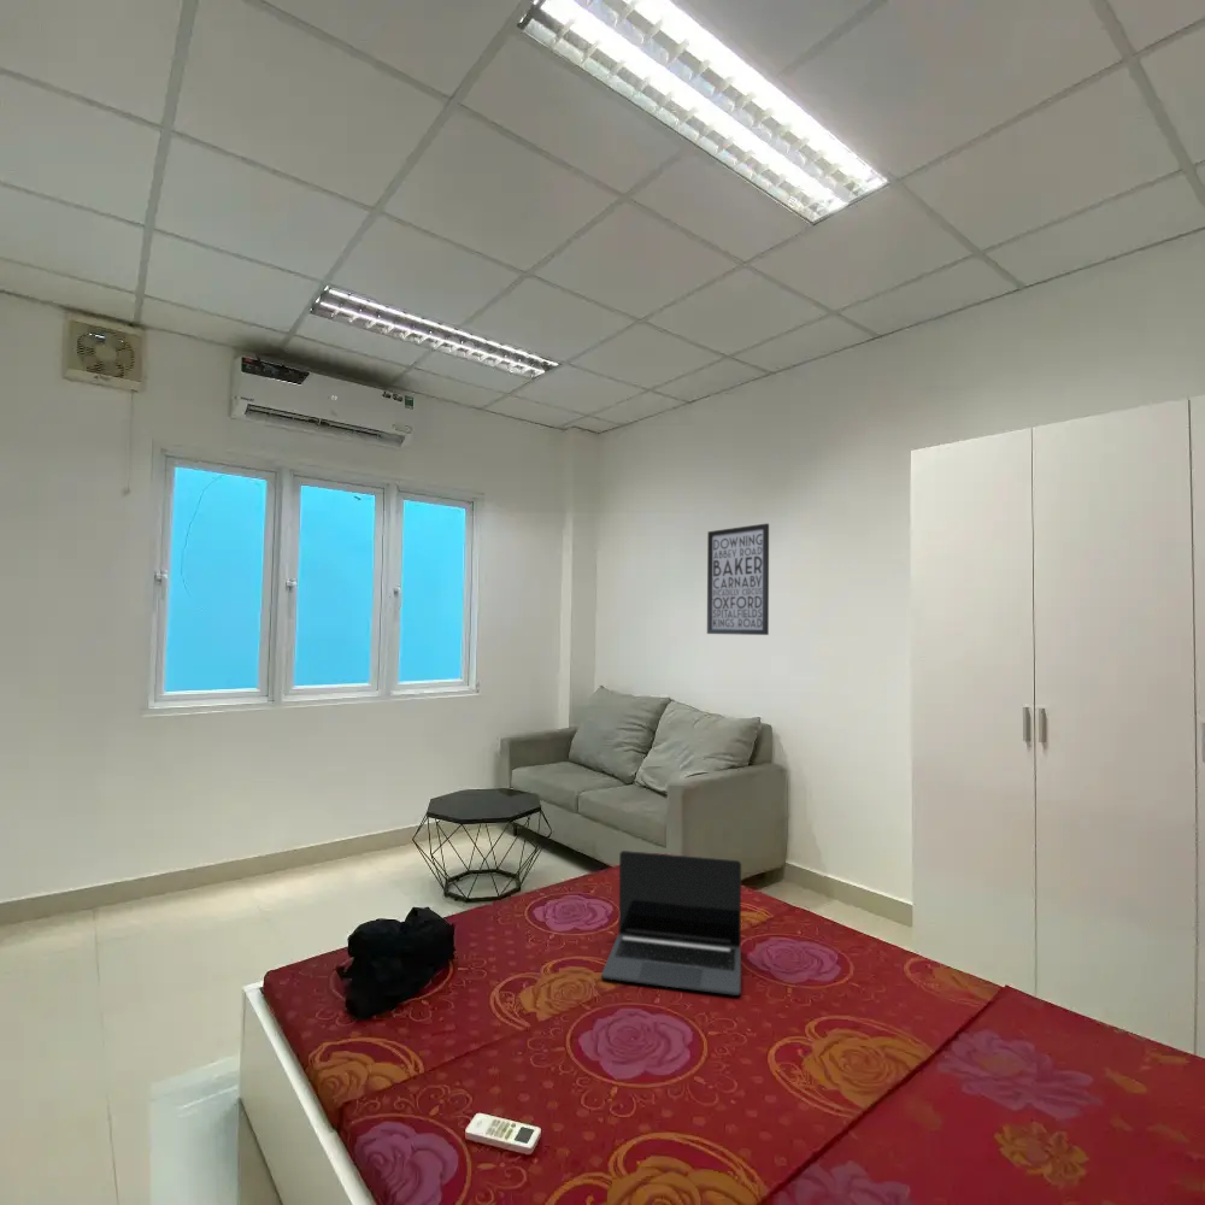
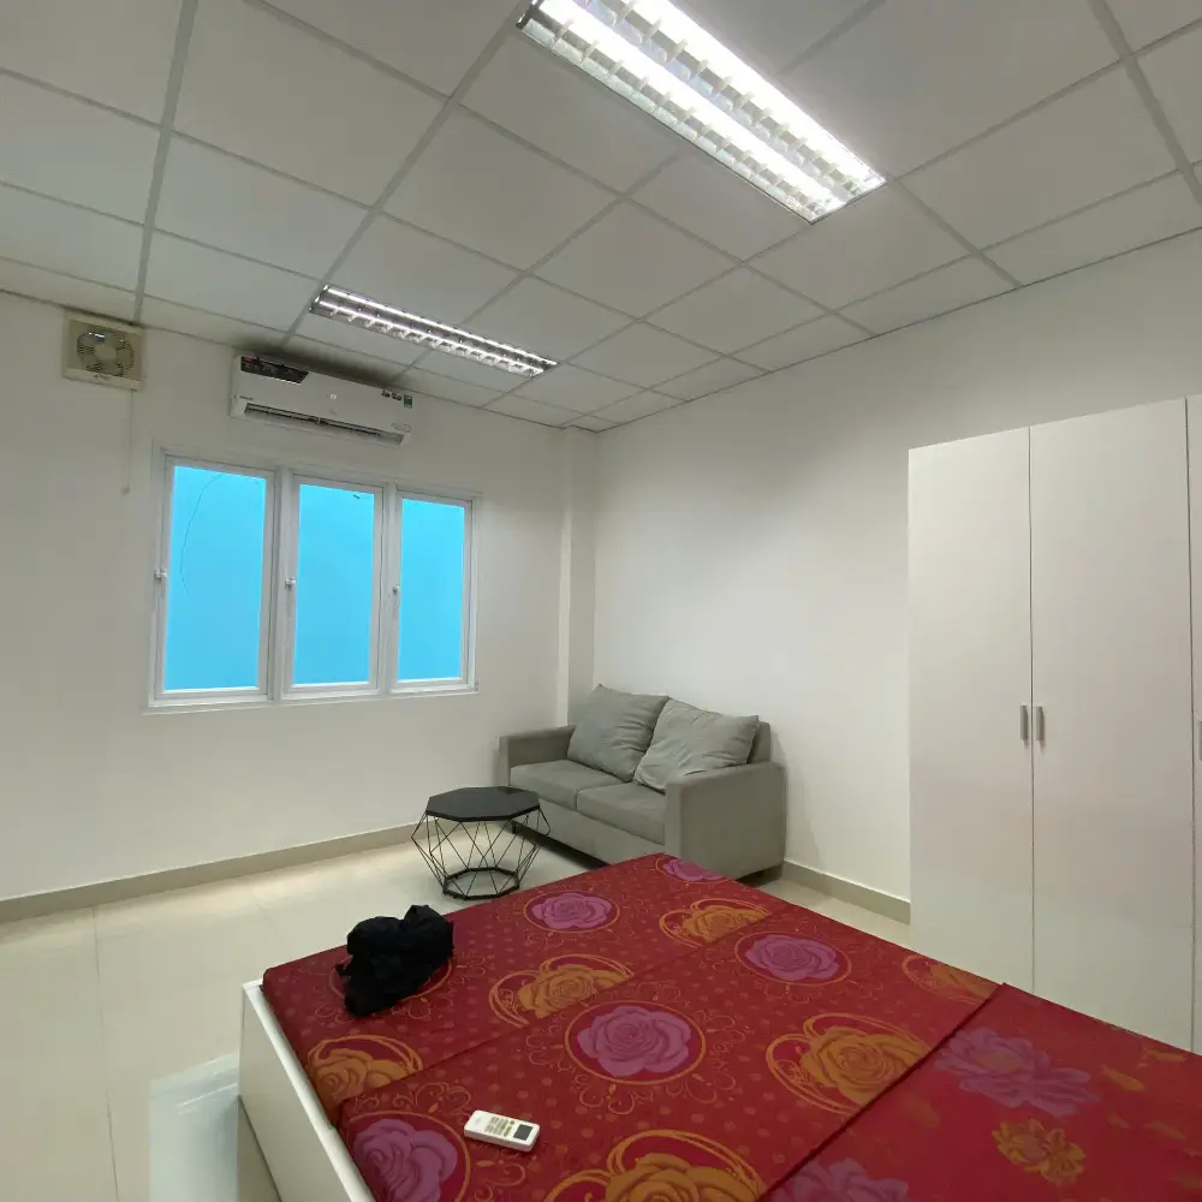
- laptop (674, 917)
- wall art (736, 581)
